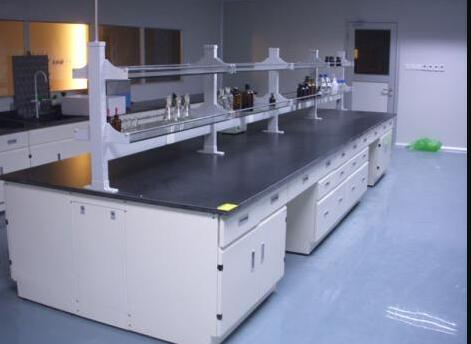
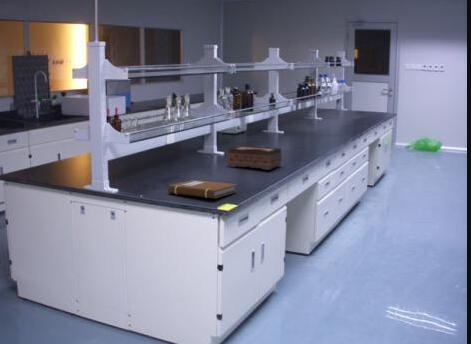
+ notebook (201, 188)
+ tissue box (254, 157)
